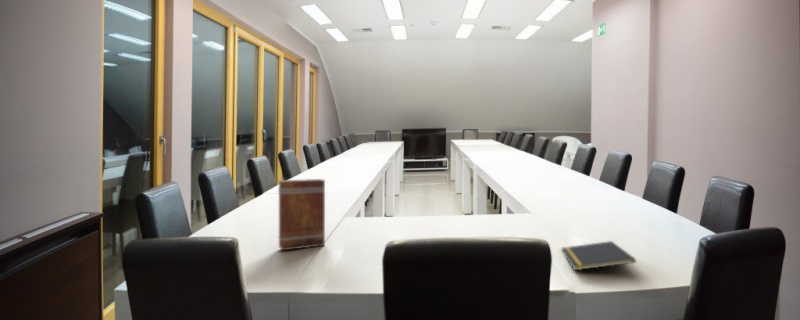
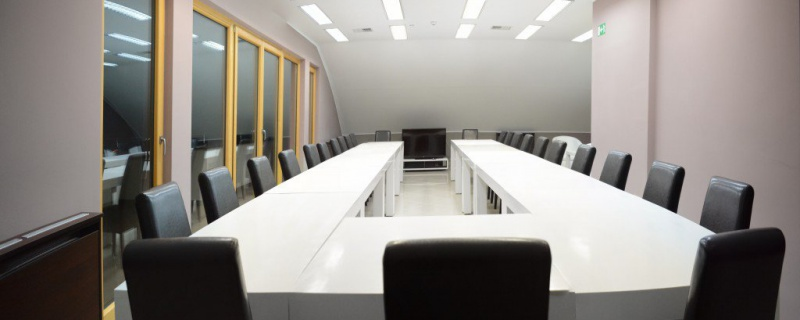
- notepad (594, 254)
- book (301, 213)
